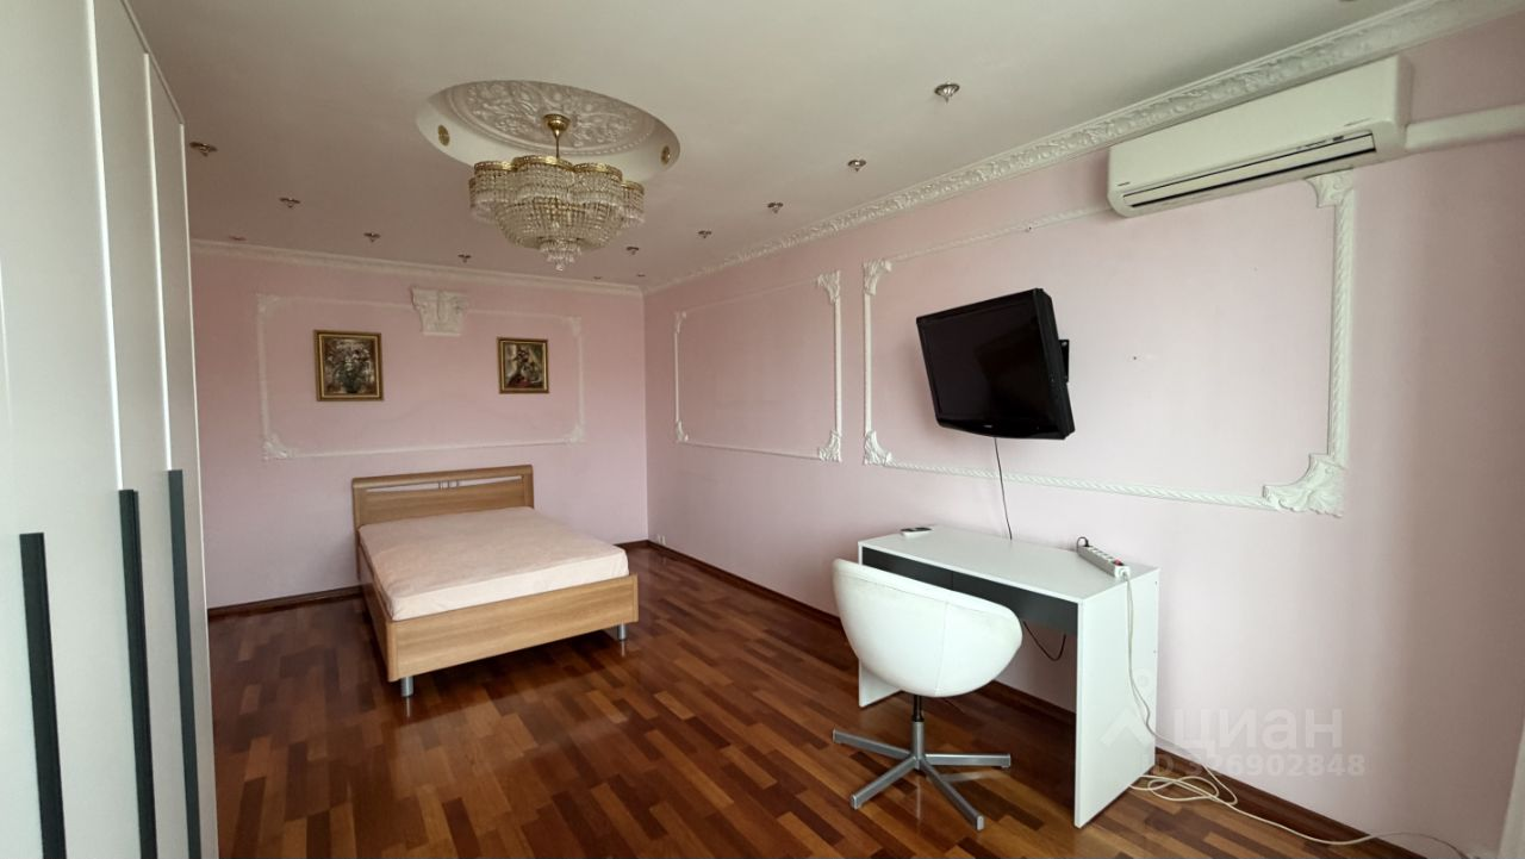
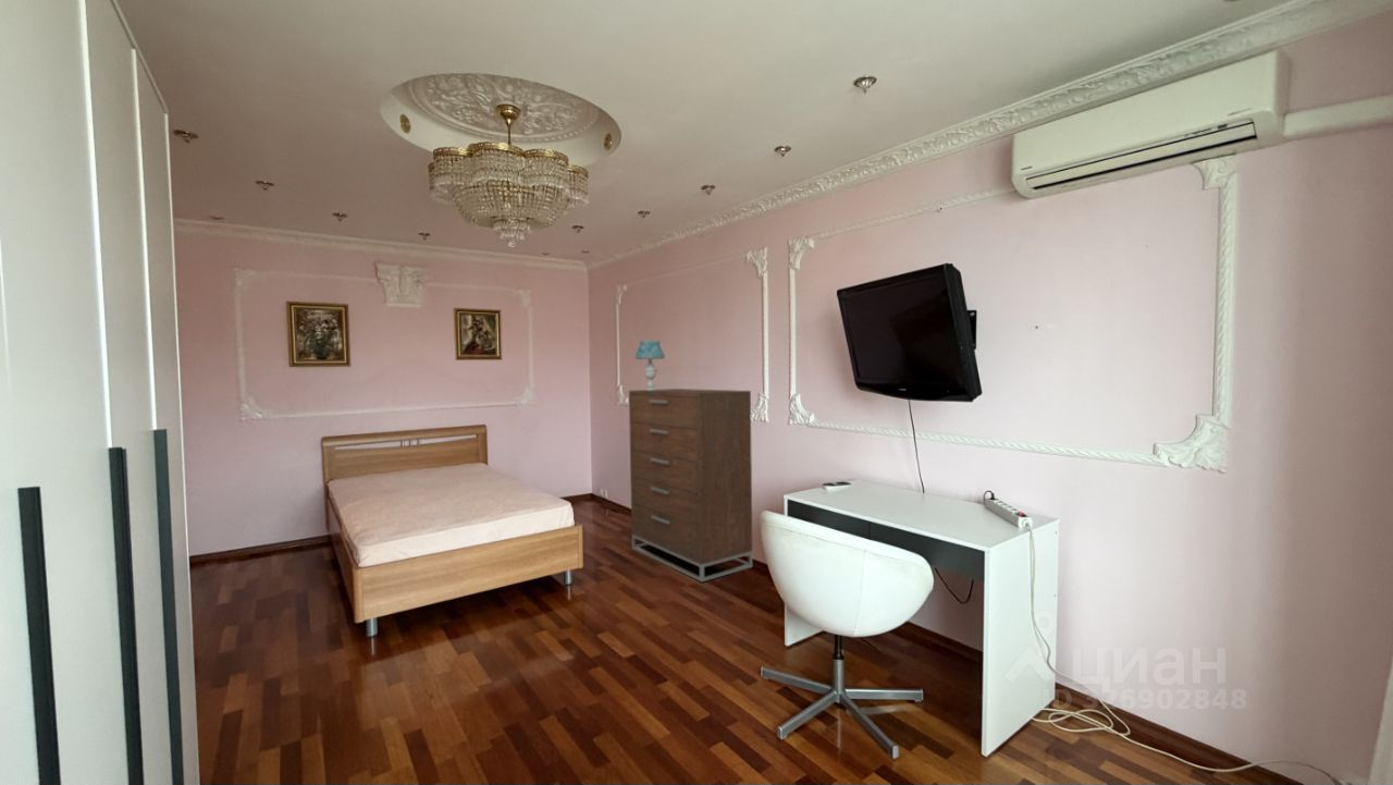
+ table lamp (650, 365)
+ dresser (686, 474)
